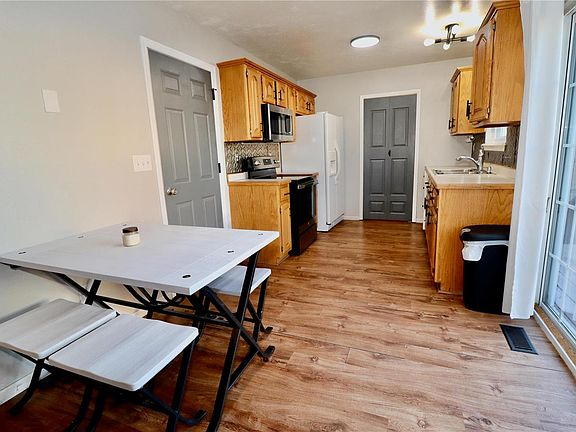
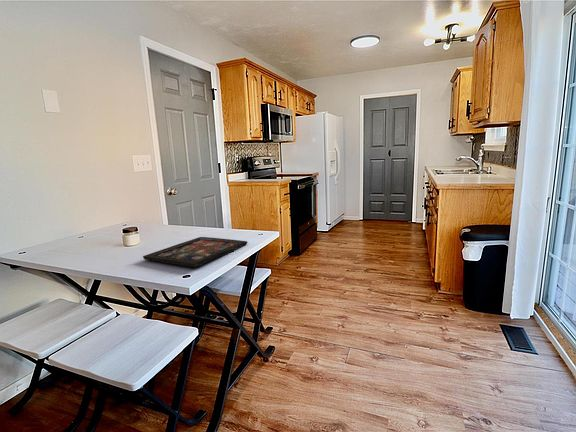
+ decorative tray (198, 249)
